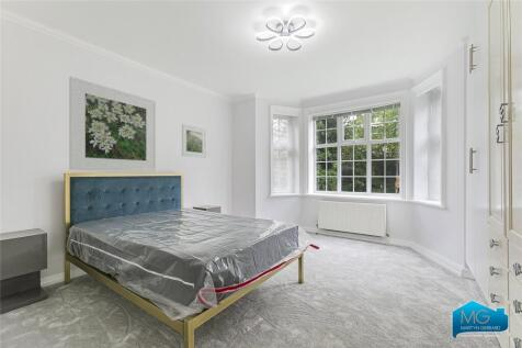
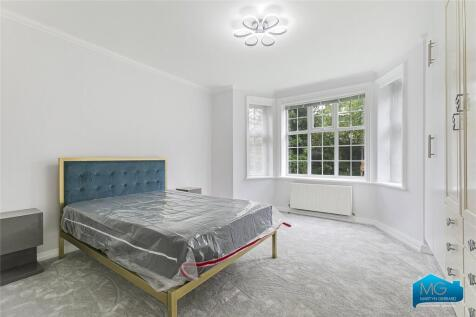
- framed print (194, 142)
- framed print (118, 130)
